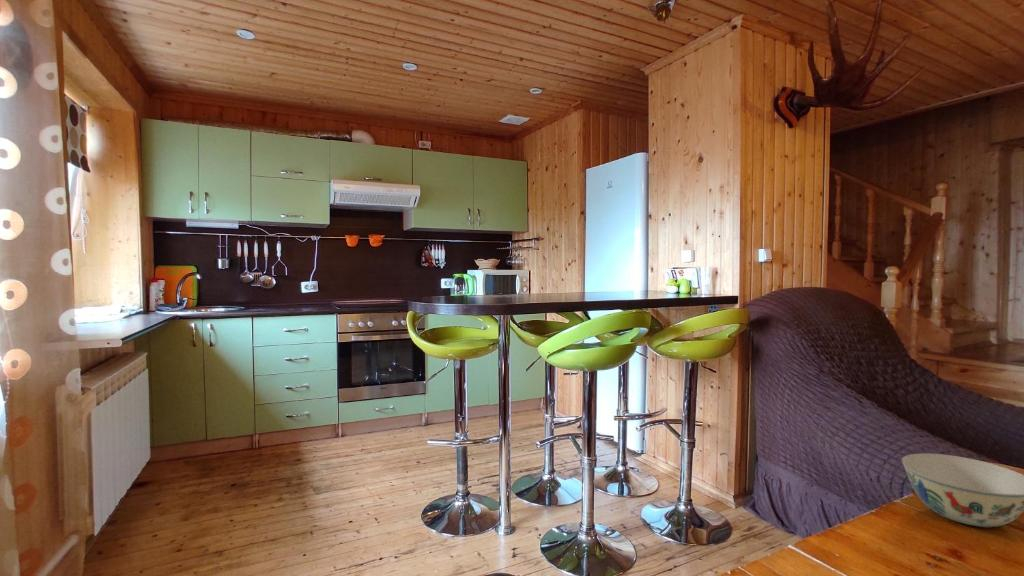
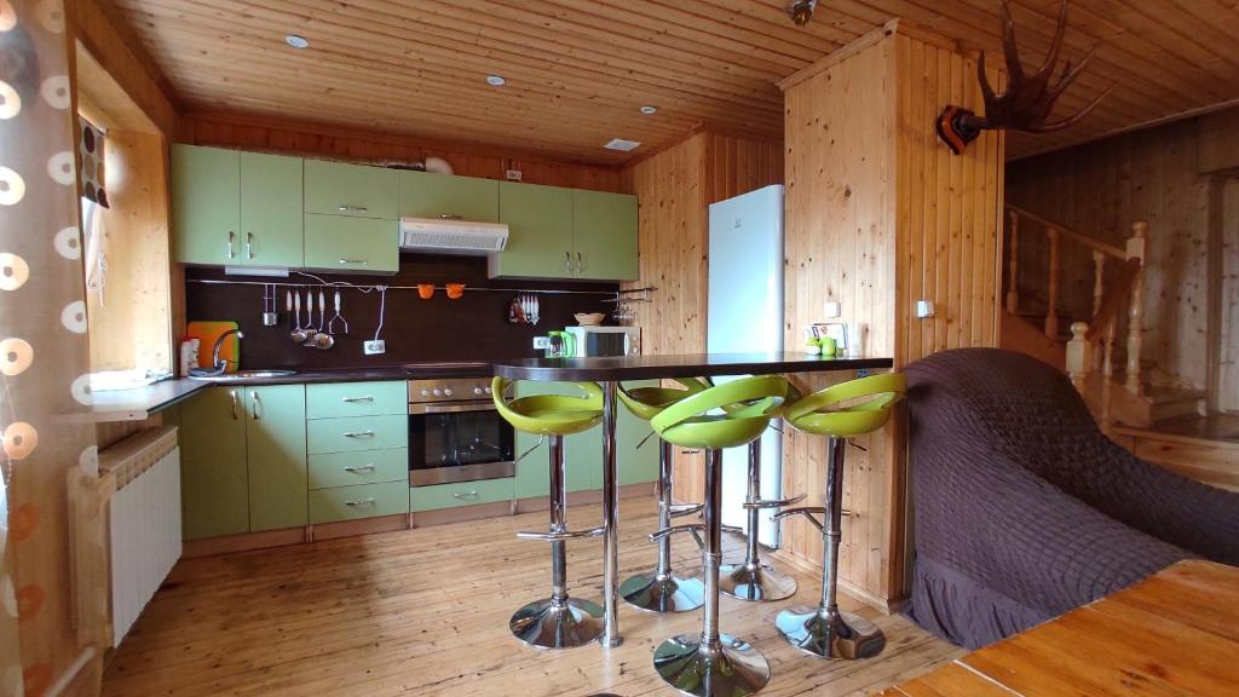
- chinaware (964, 493)
